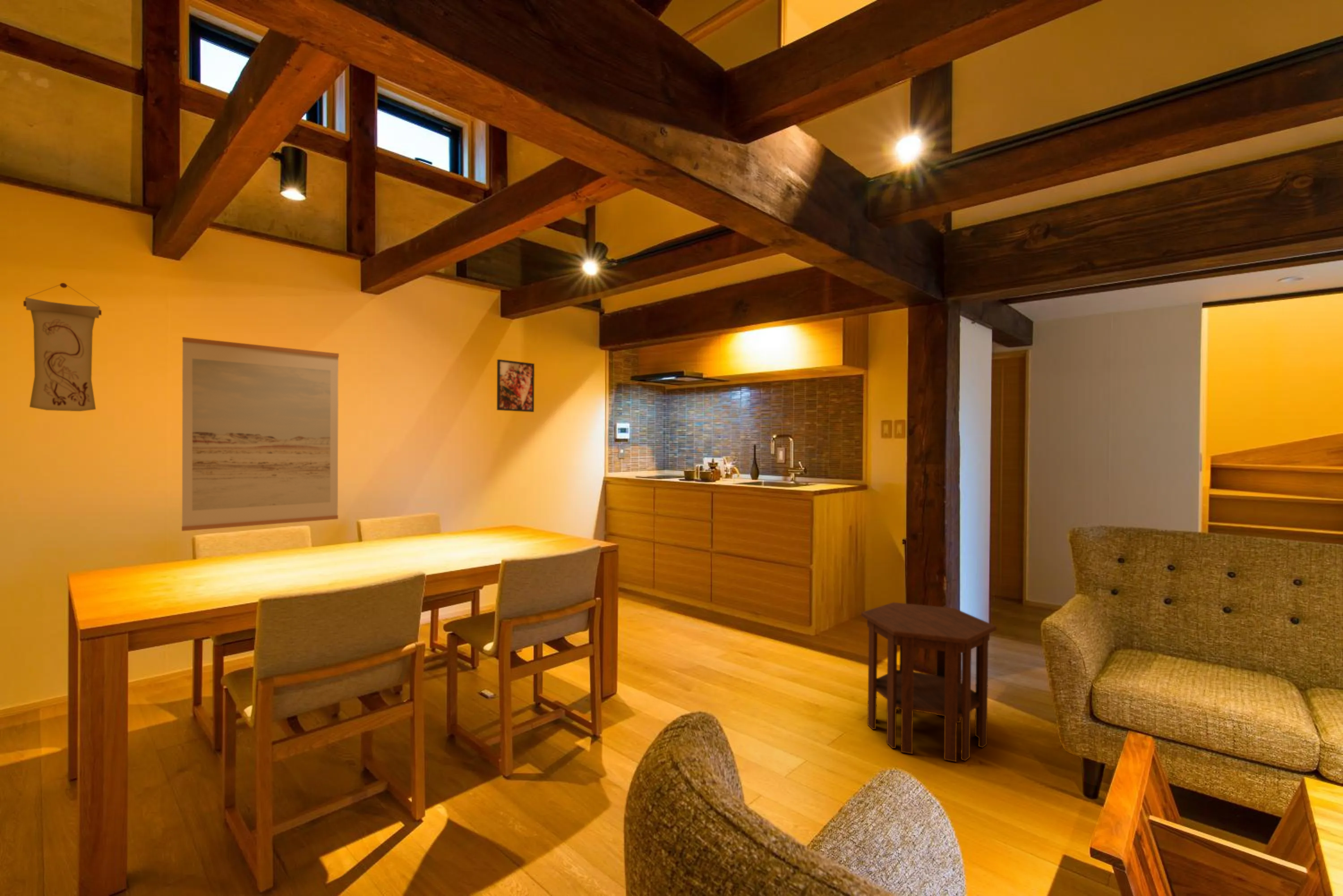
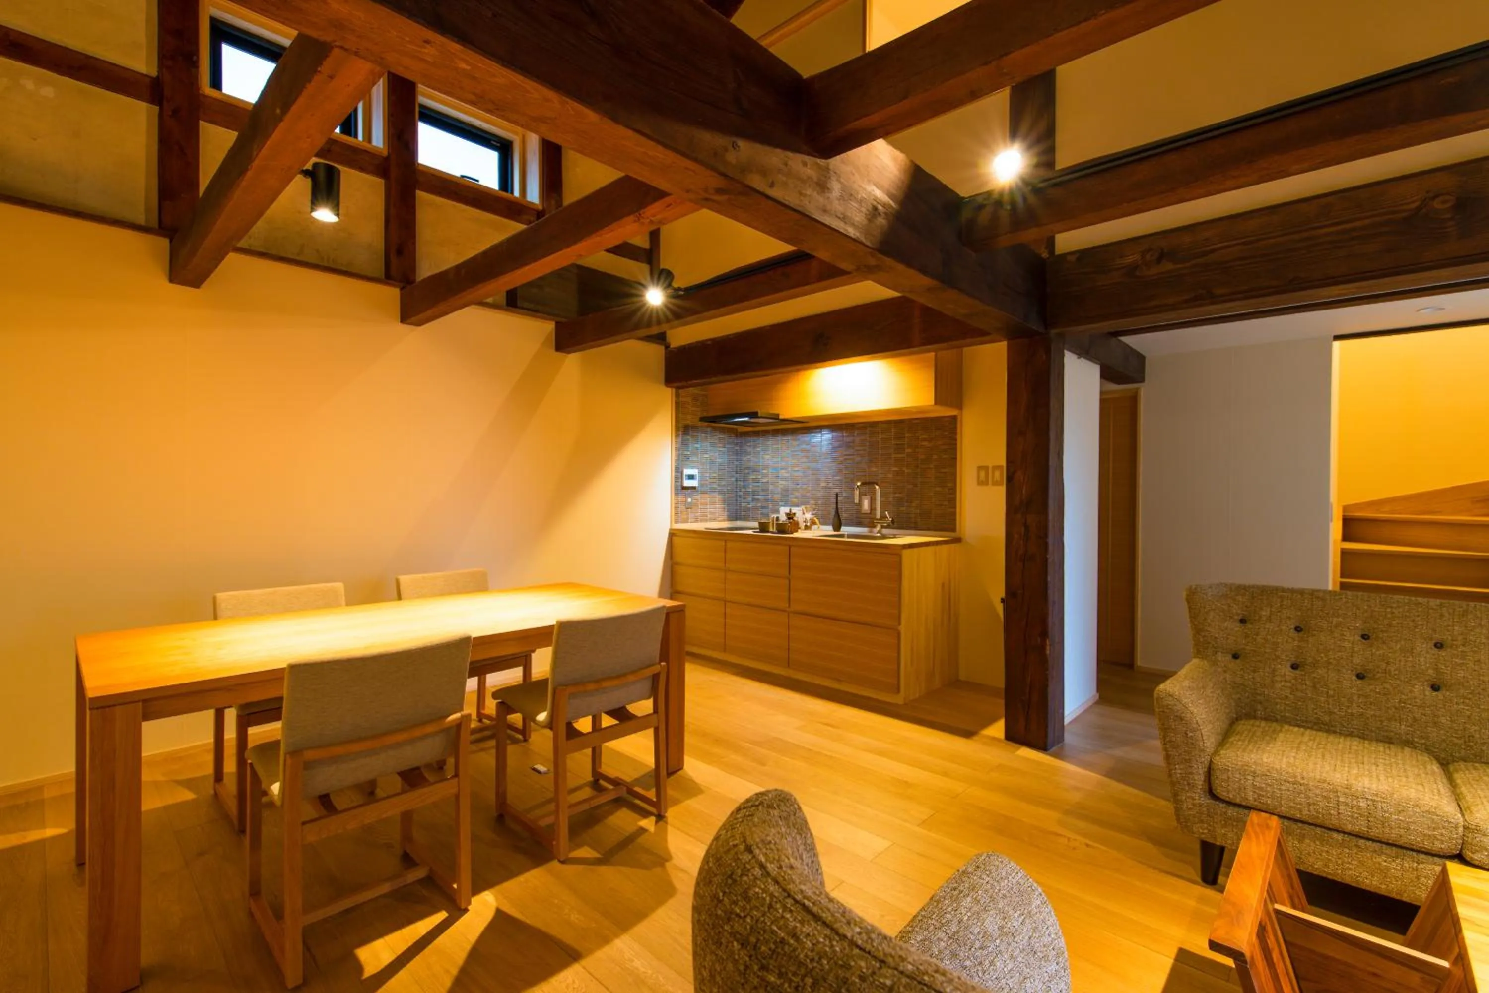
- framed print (516, 386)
- wall scroll (64, 346)
- wall art (266, 435)
- side table (926, 675)
